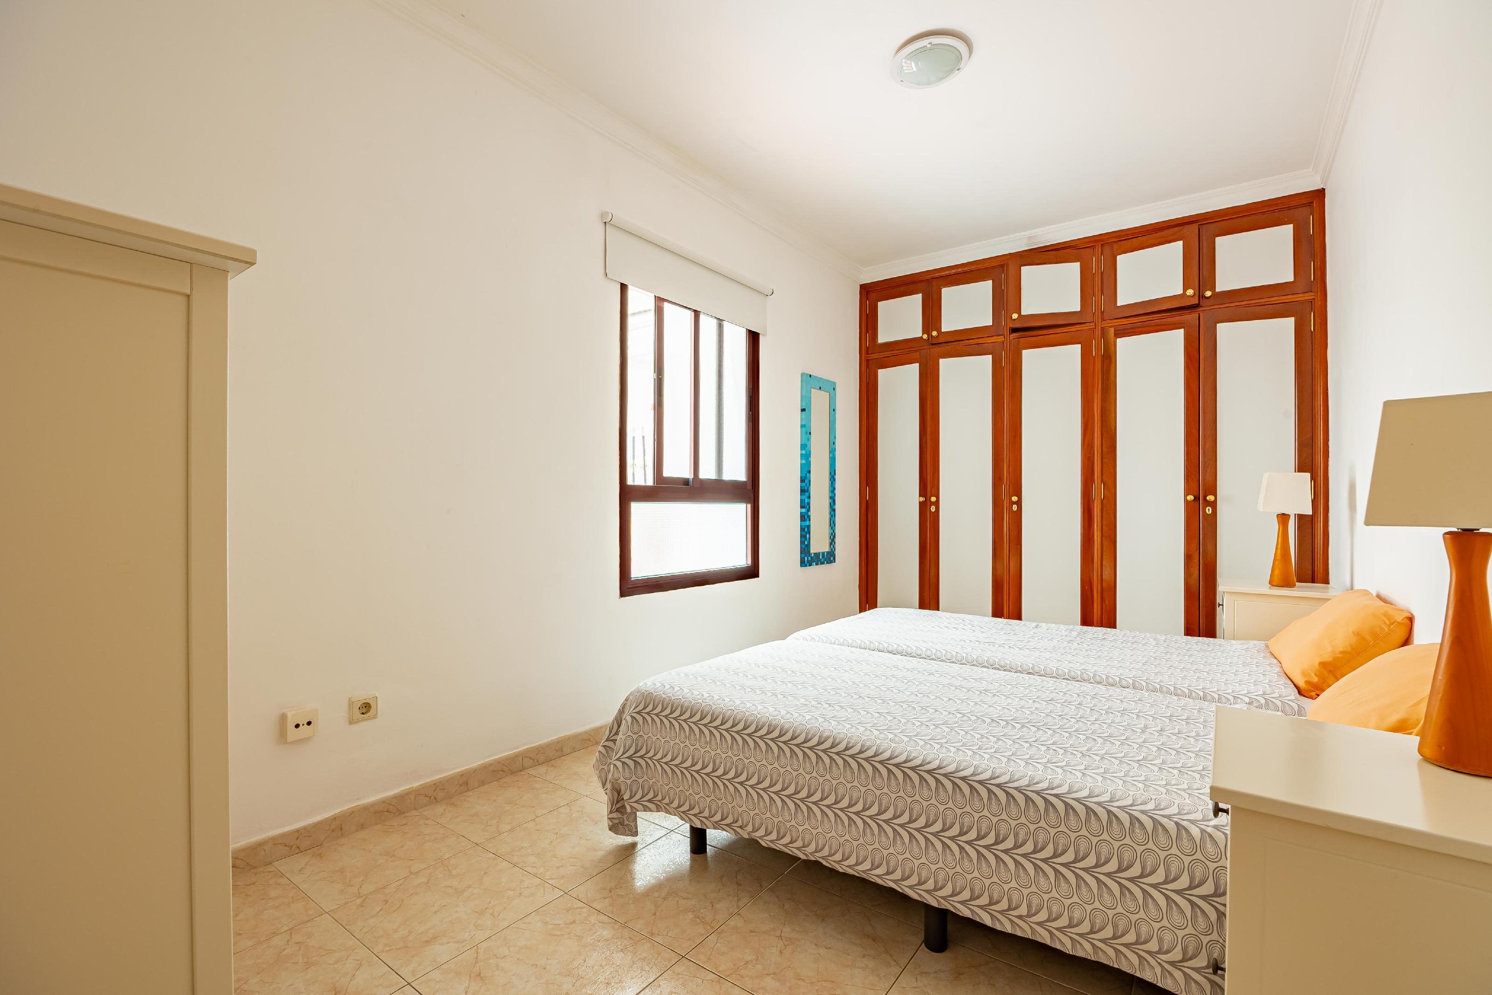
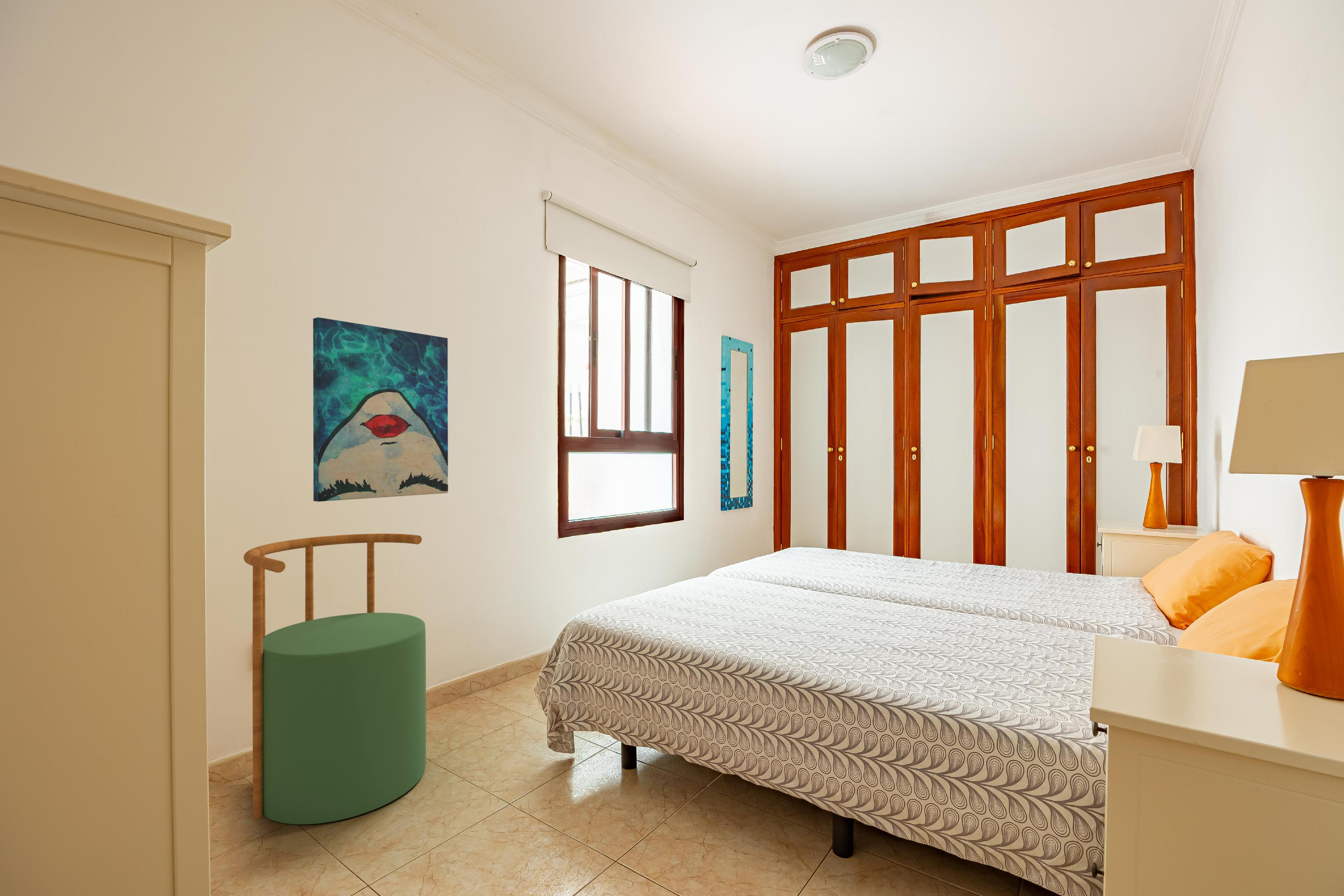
+ wall art (386, 413)
+ stool (343, 661)
